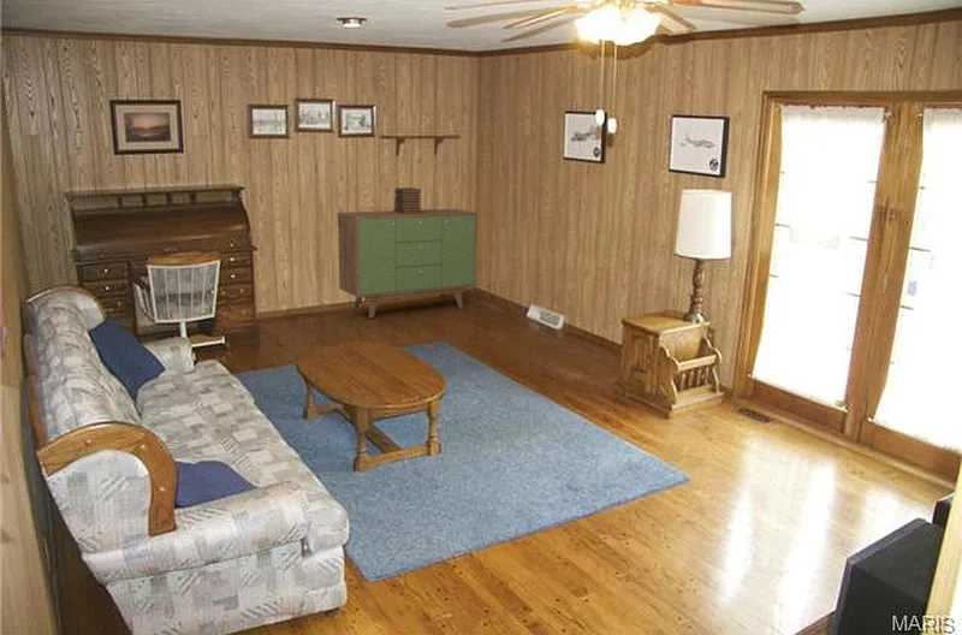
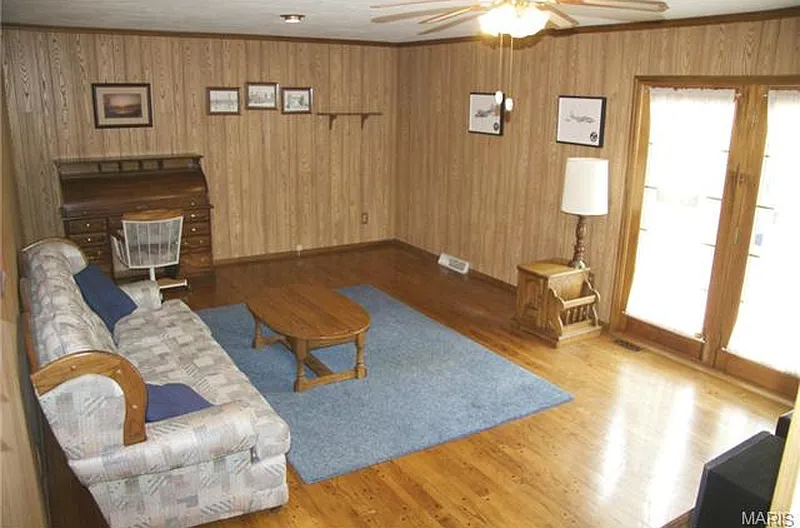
- sideboard (409, 261)
- book stack (408, 200)
